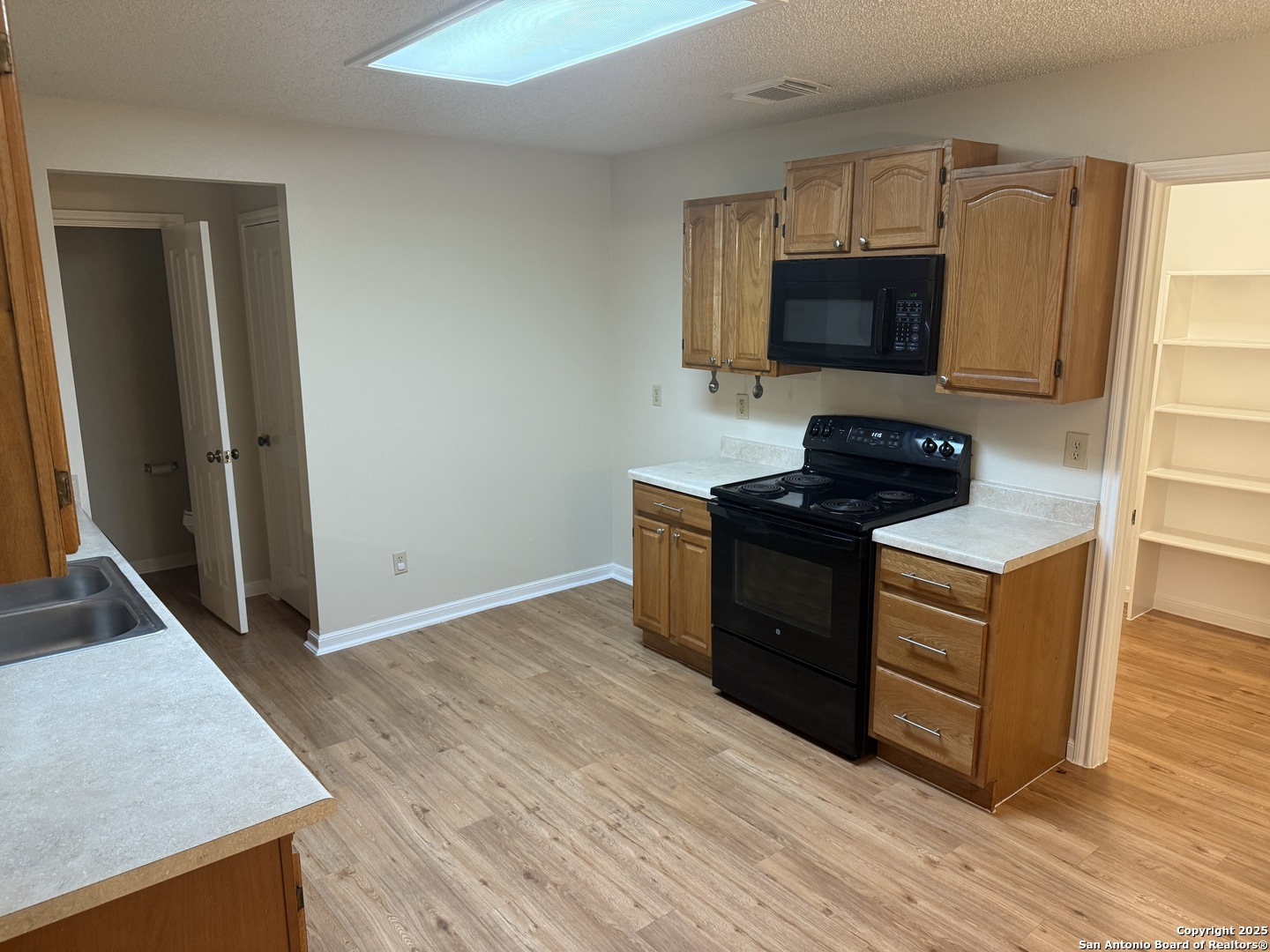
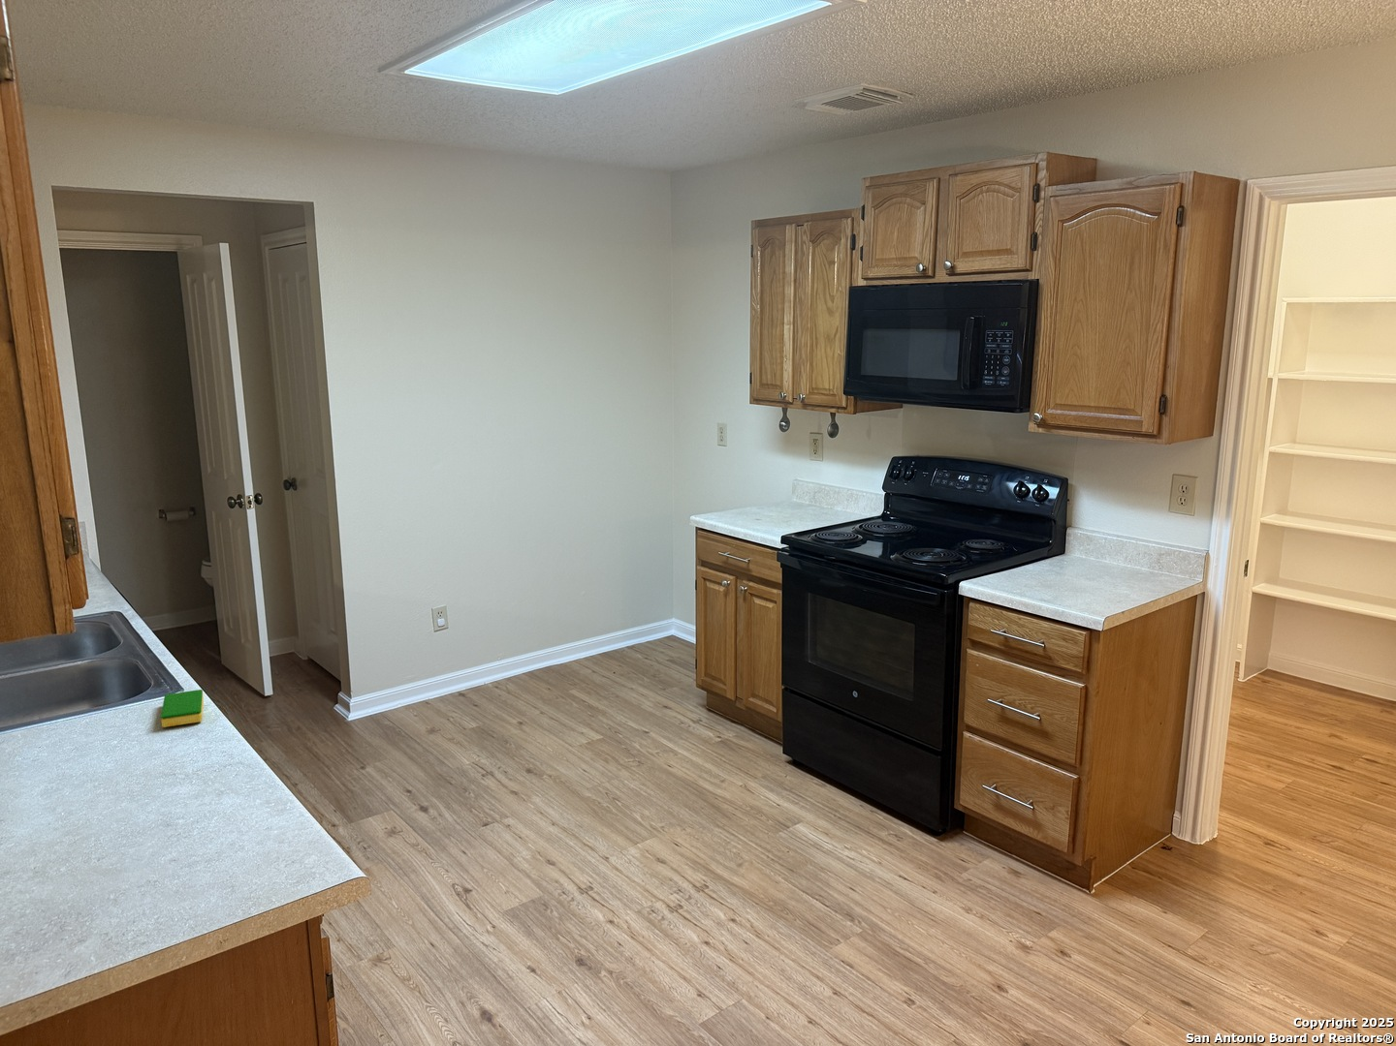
+ dish sponge (182, 706)
